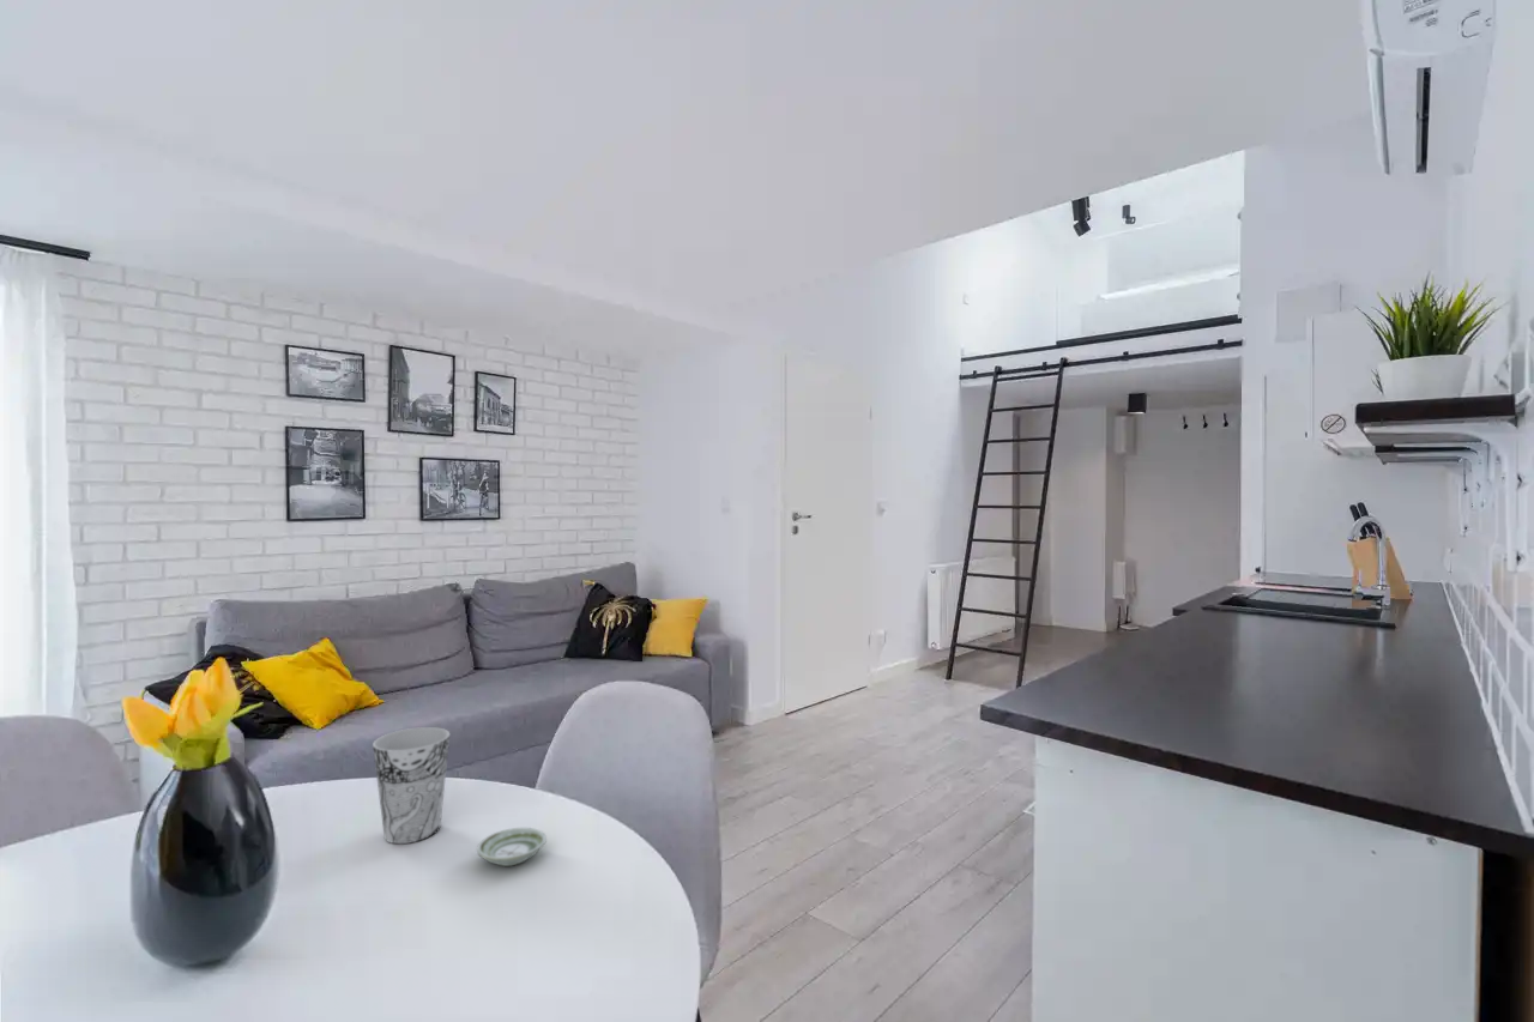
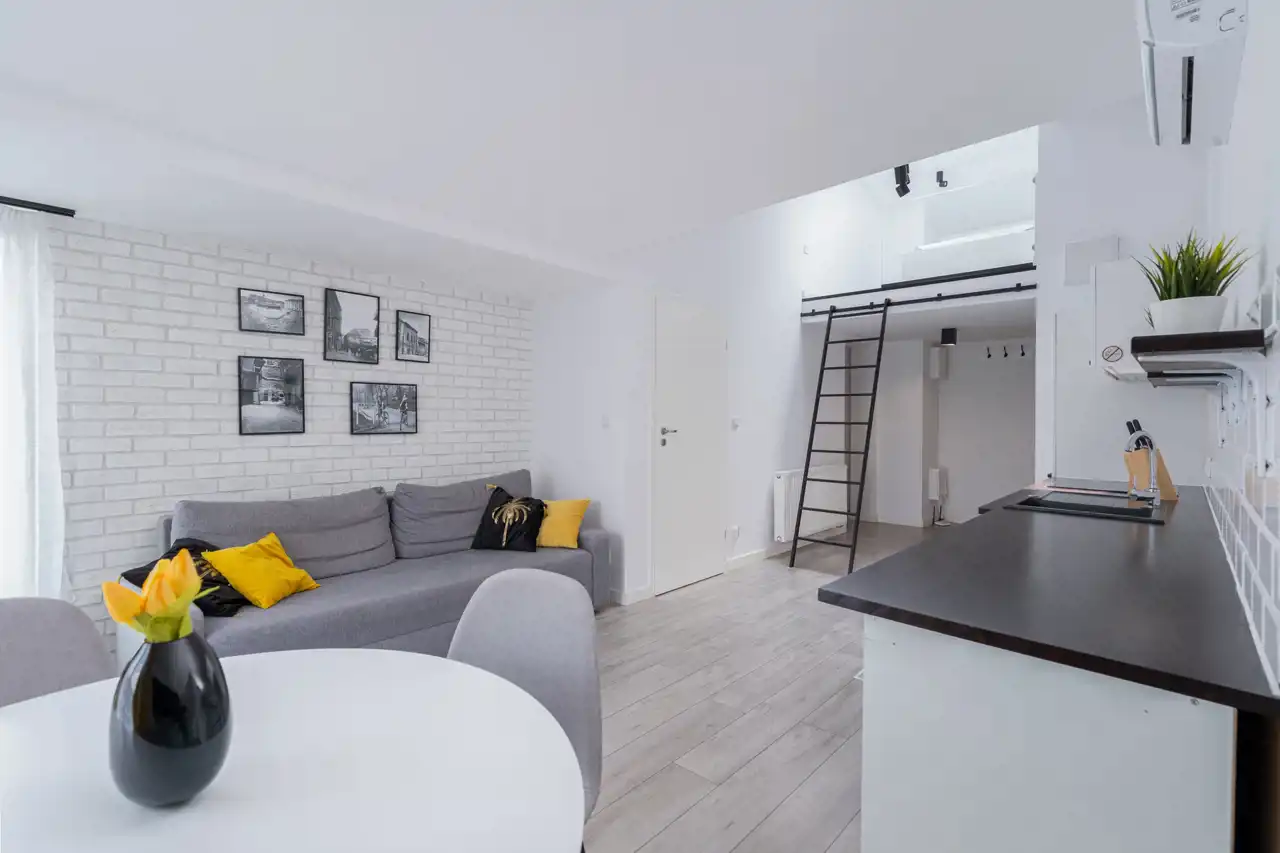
- cup (412, 785)
- saucer (512, 848)
